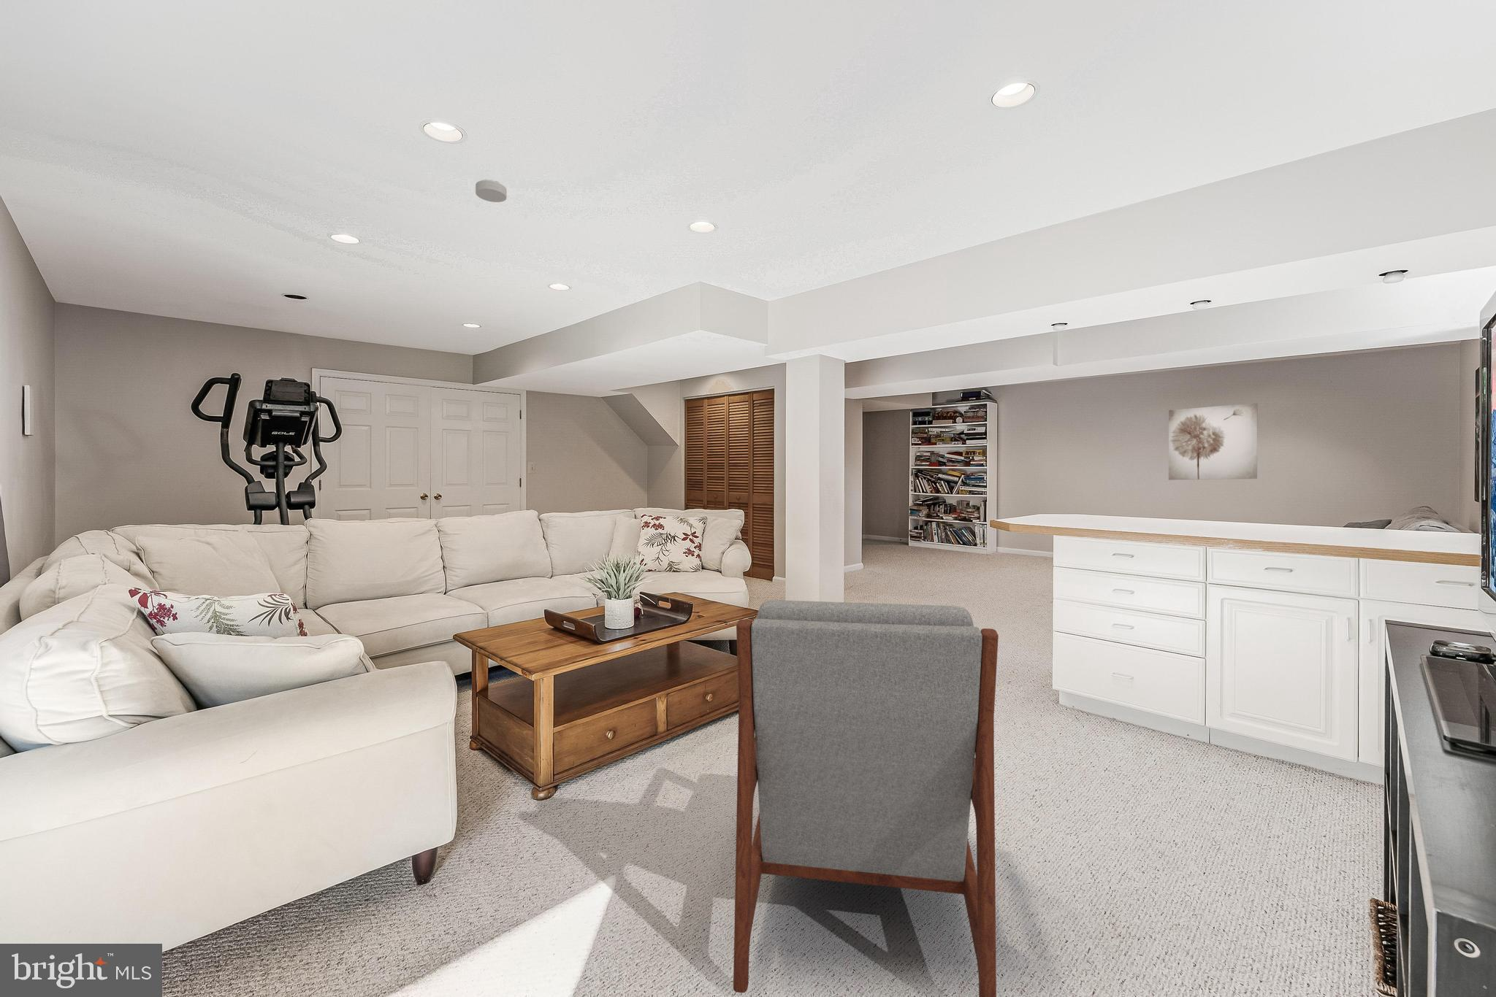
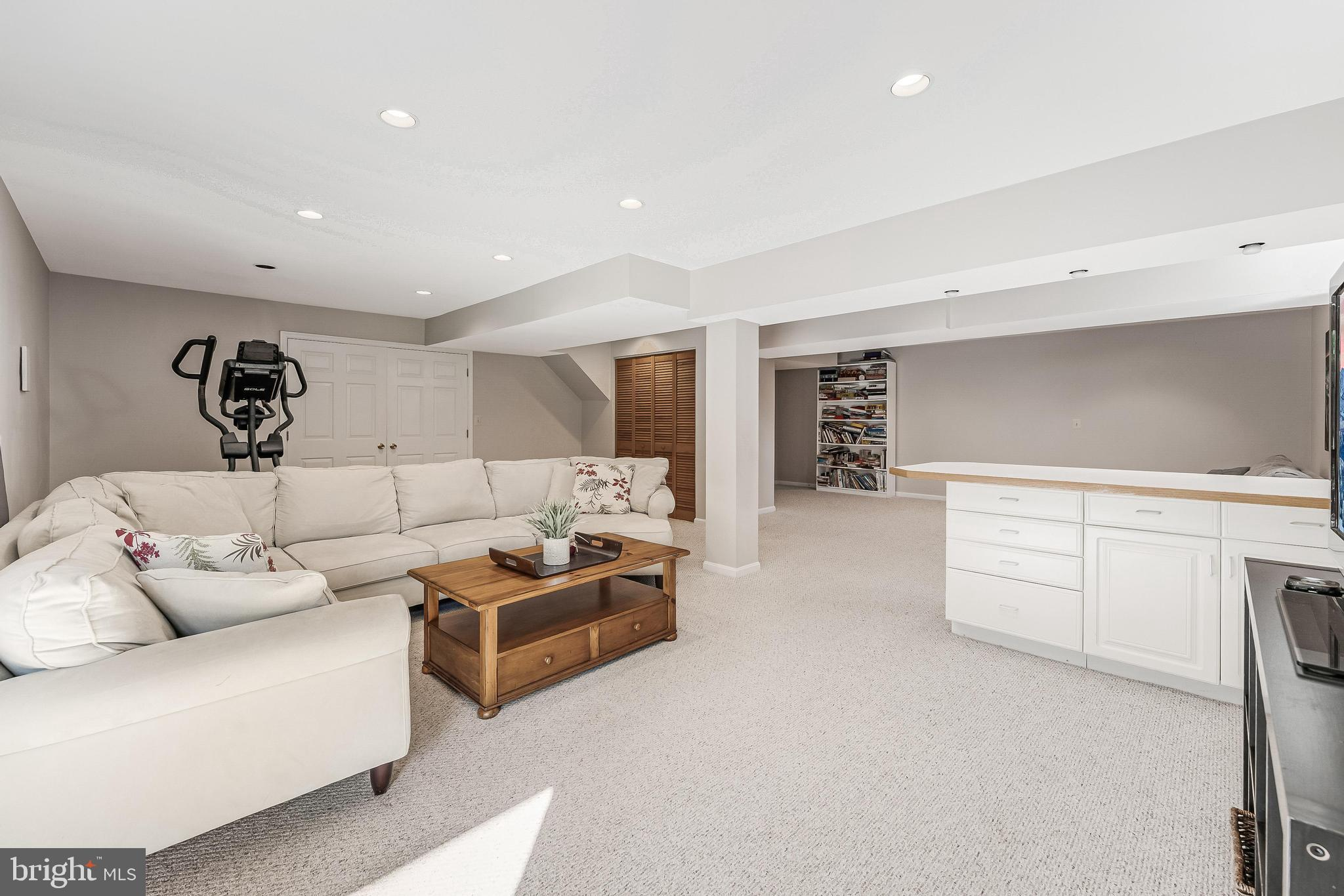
- smoke detector (491, 188)
- wall art (1211, 443)
- armchair (859, 742)
